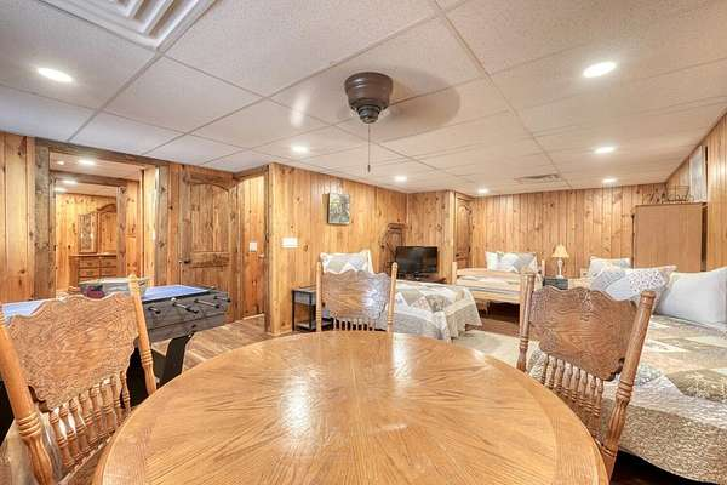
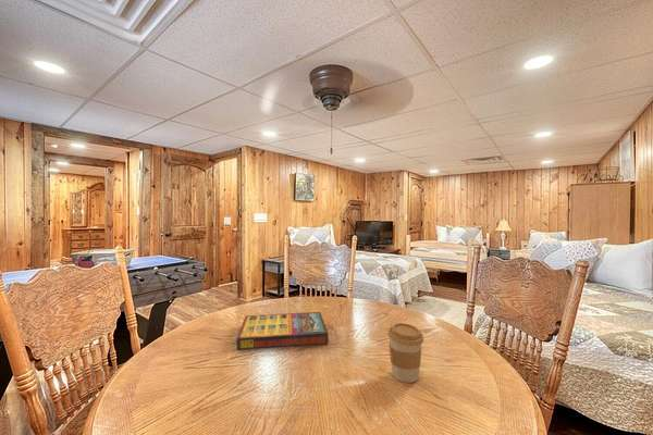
+ coffee cup (405, 350)
+ game compilation box (283, 328)
